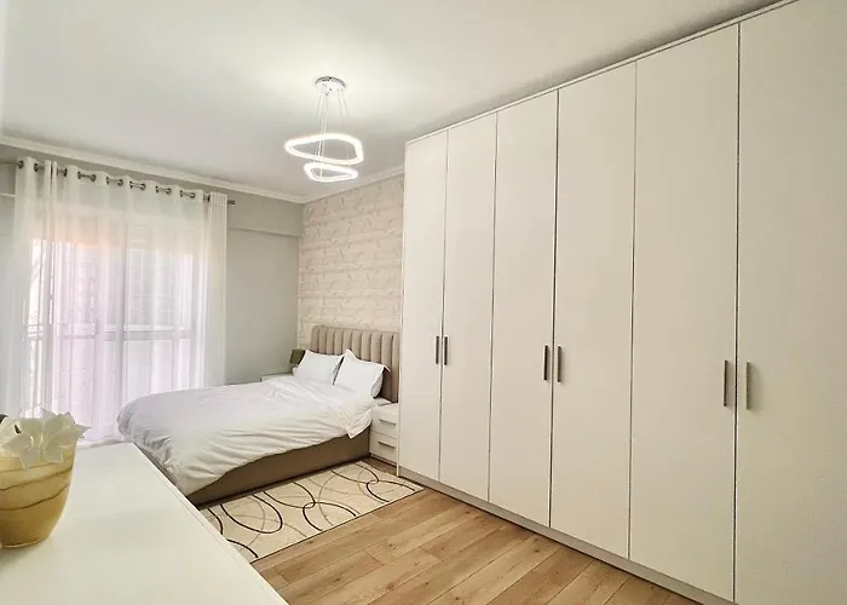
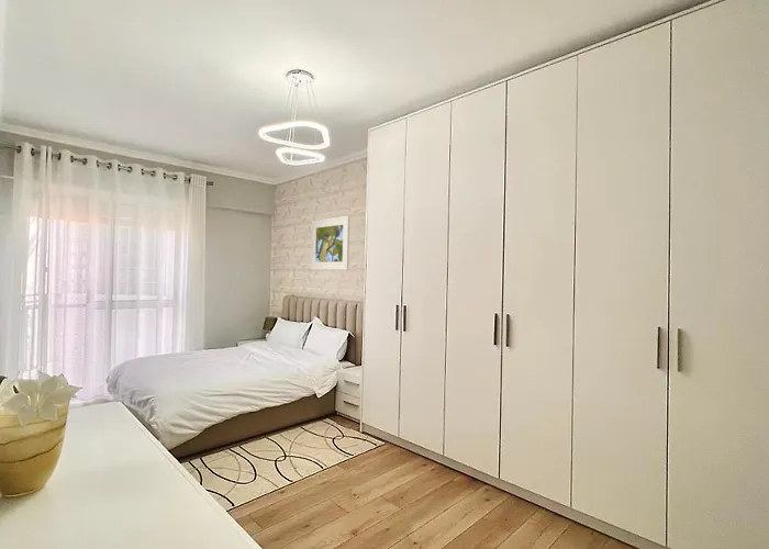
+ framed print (328, 244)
